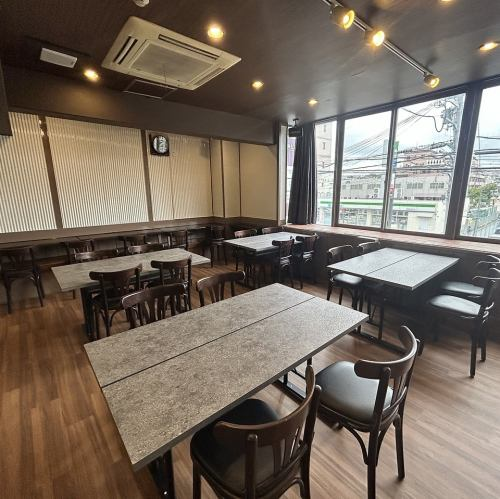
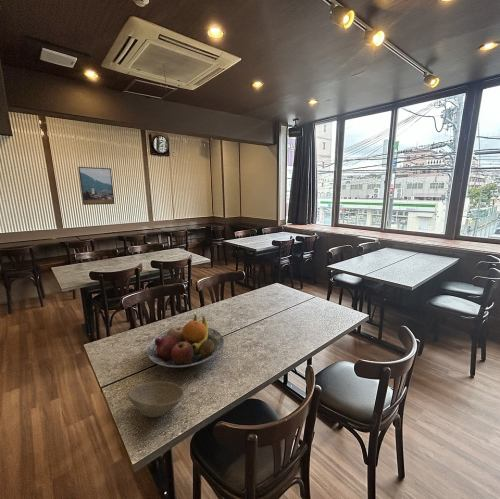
+ fruit bowl (186, 340)
+ bowl (157, 397)
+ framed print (97, 186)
